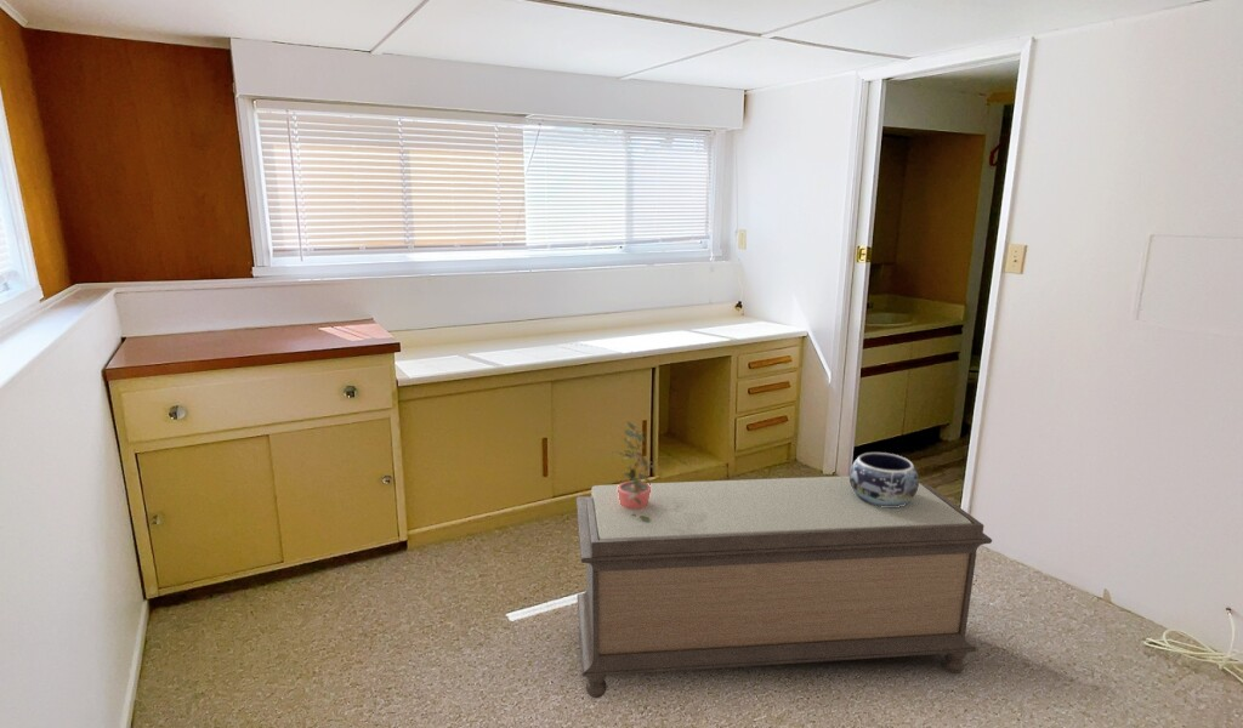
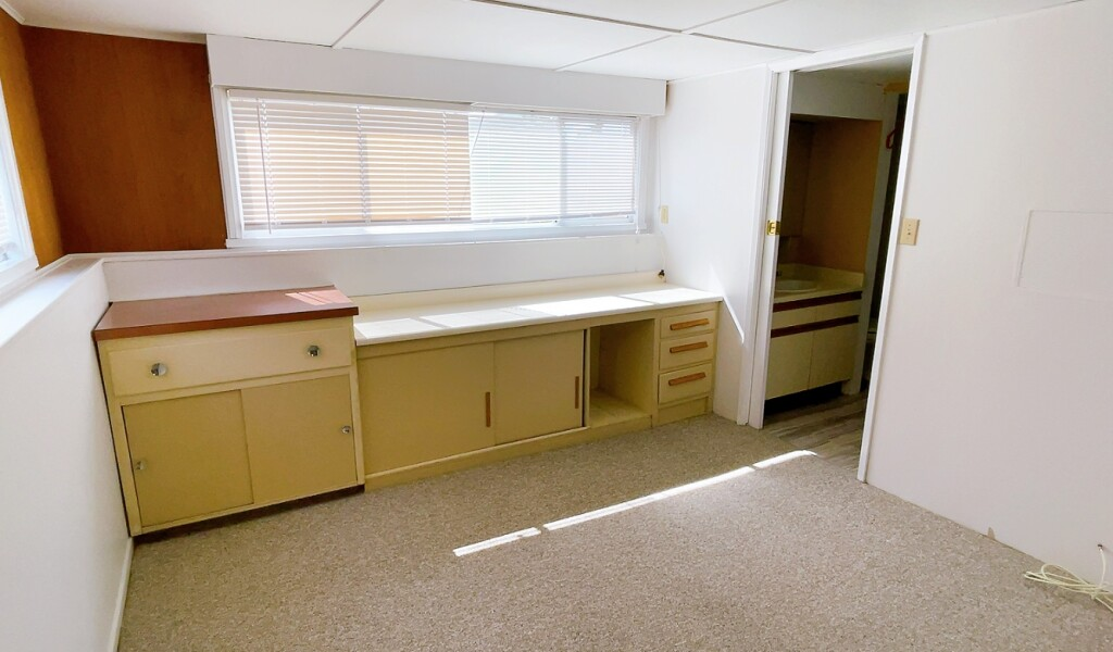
- decorative bowl (882, 478)
- potted plant (634, 471)
- bench (766, 575)
